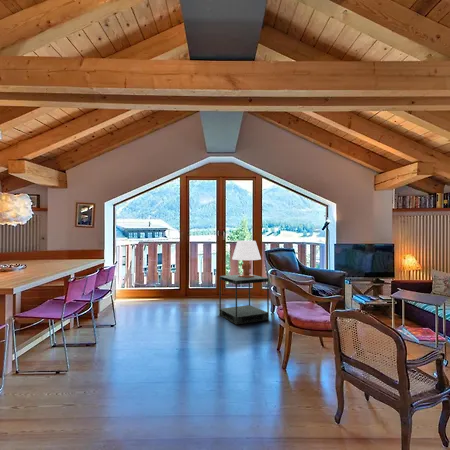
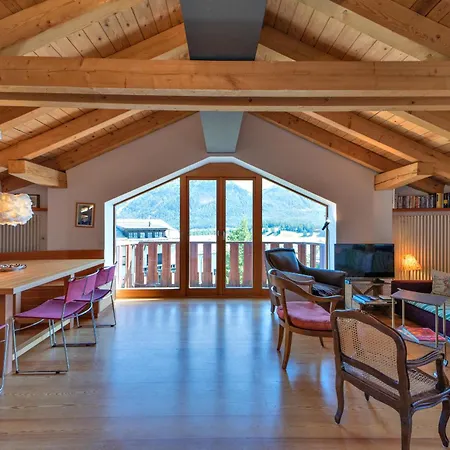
- side table (249, 297)
- table lamp (246, 258)
